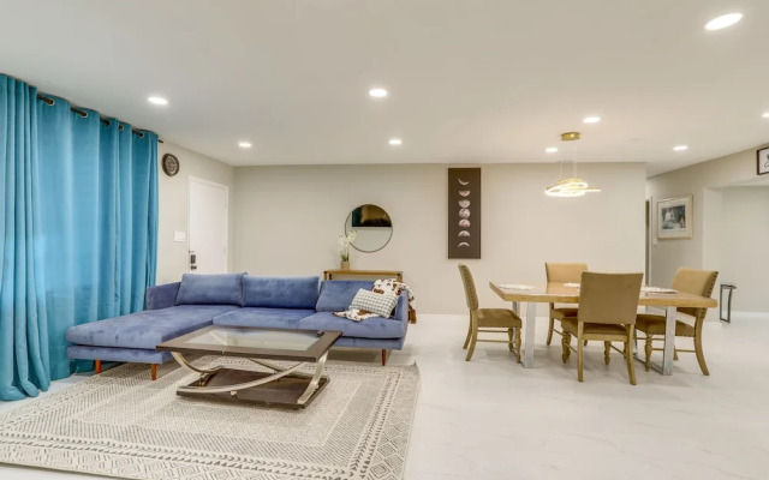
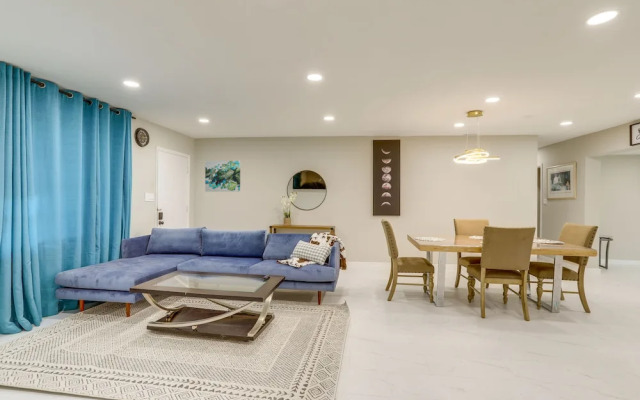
+ wall art (222, 176)
